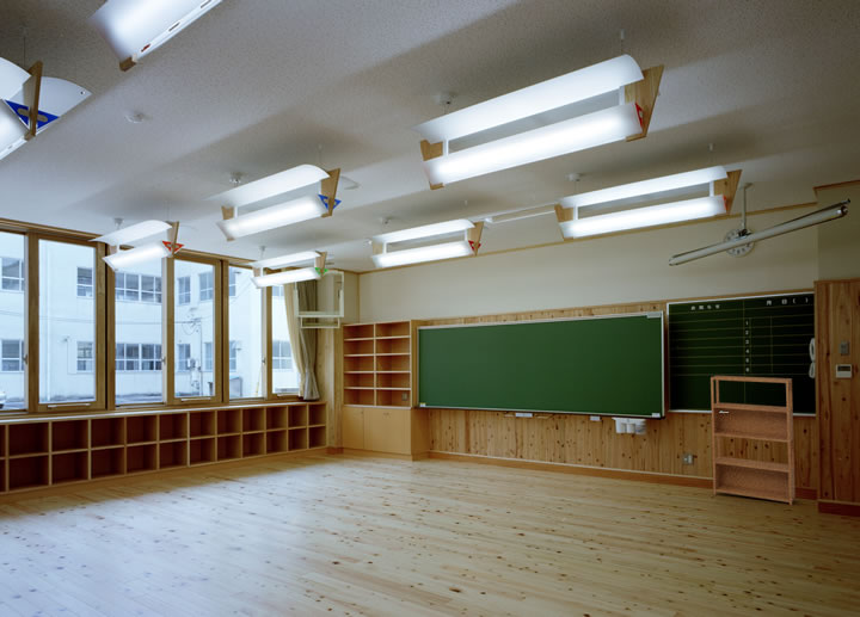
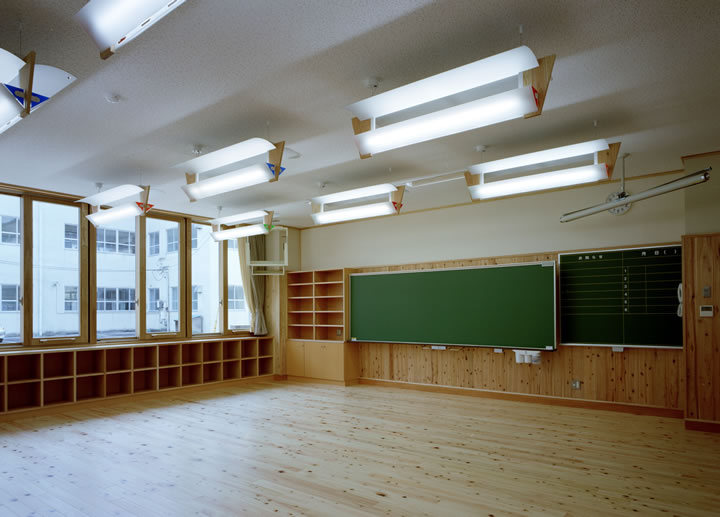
- bookshelf (751, 437)
